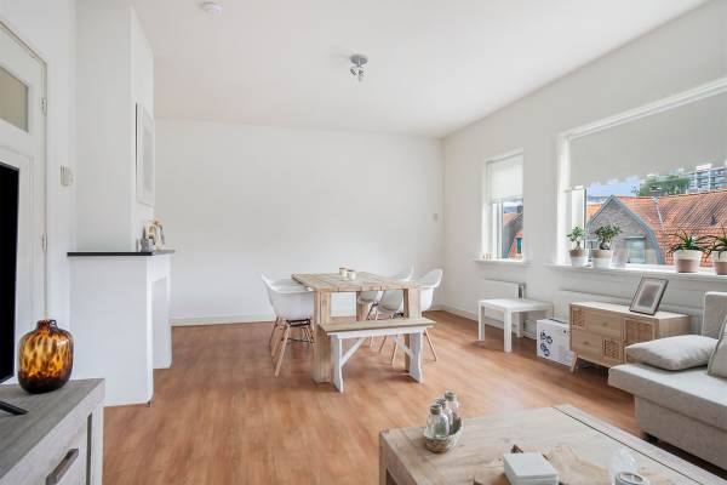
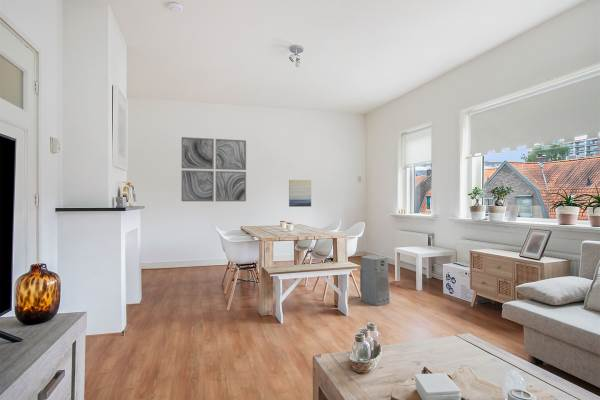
+ air purifier (374, 279)
+ wall art (213, 171)
+ wall art (300, 193)
